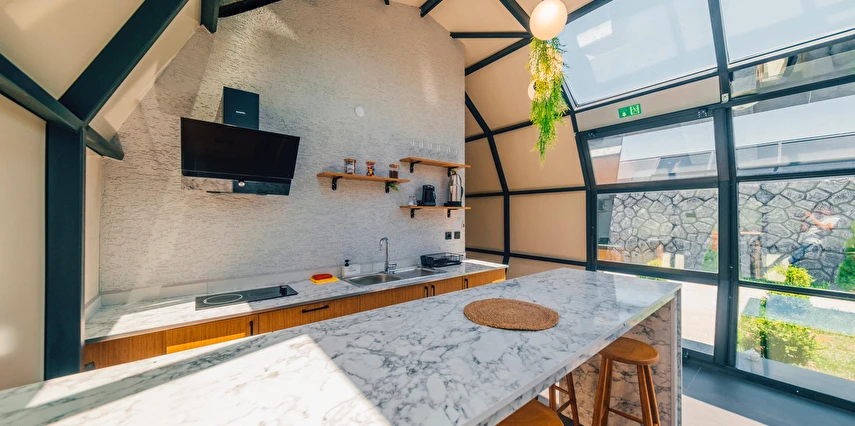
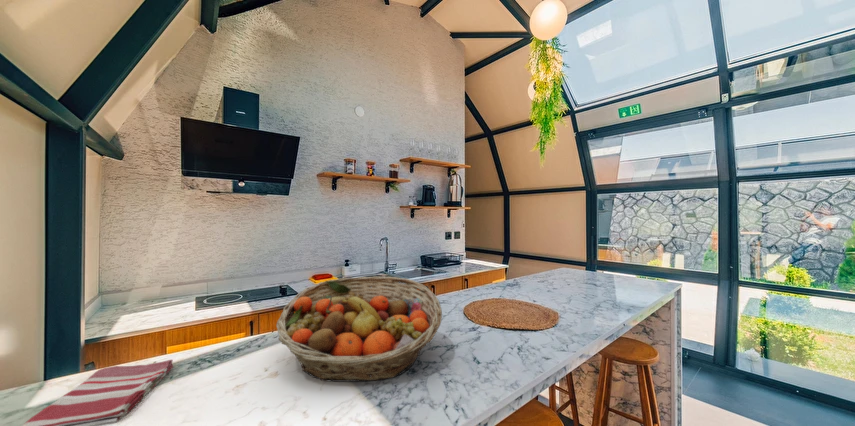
+ fruit basket (362, 321)
+ dish towel (107, 391)
